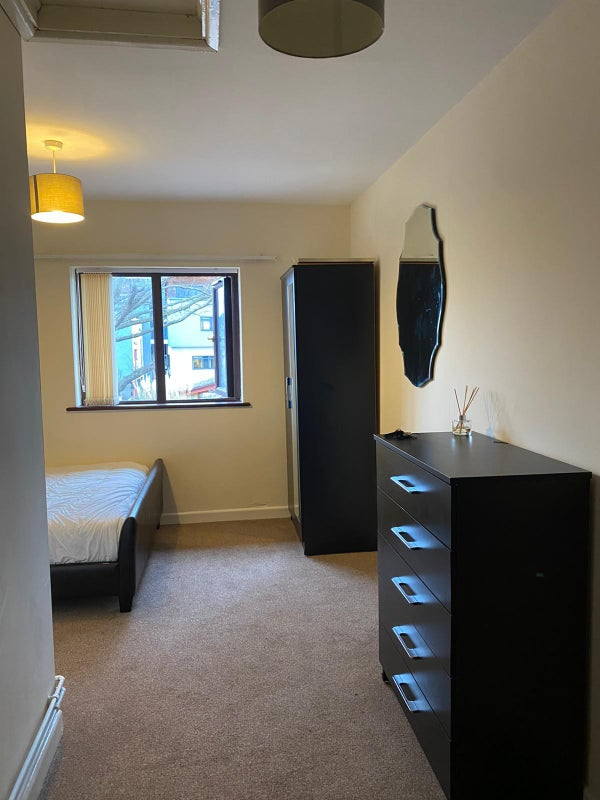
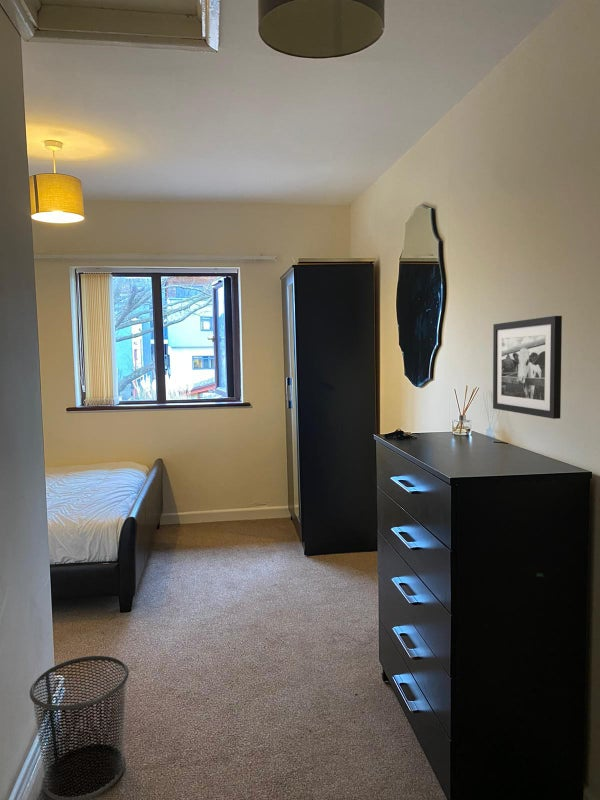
+ waste bin (82, 725)
+ picture frame (523, 367)
